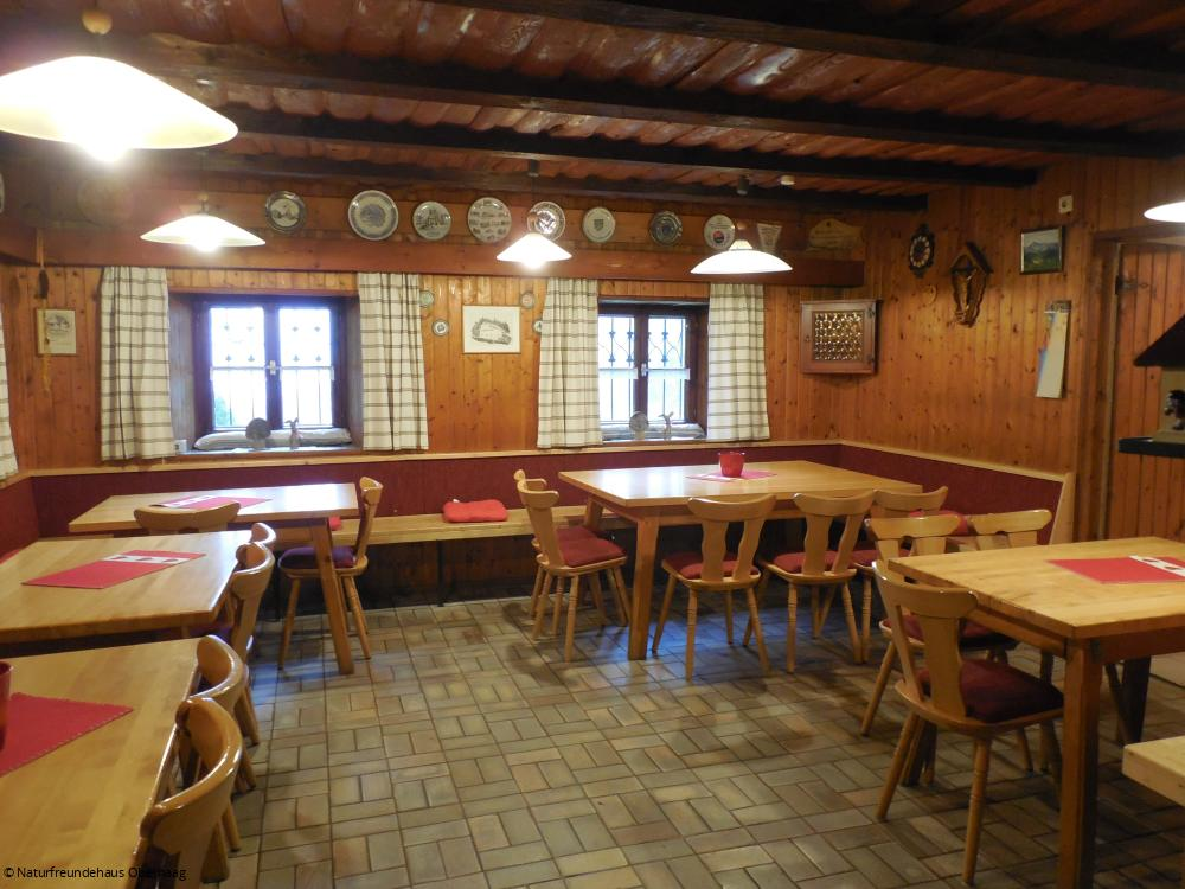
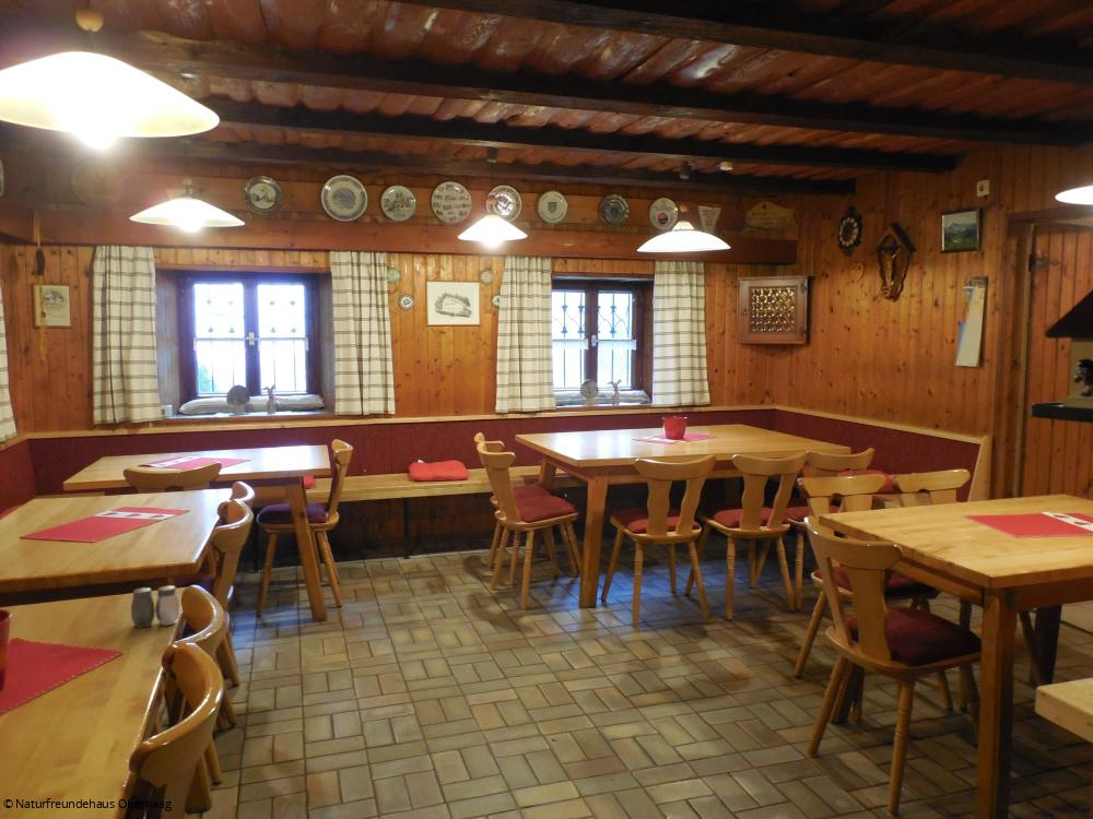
+ salt and pepper shaker (155, 605)
